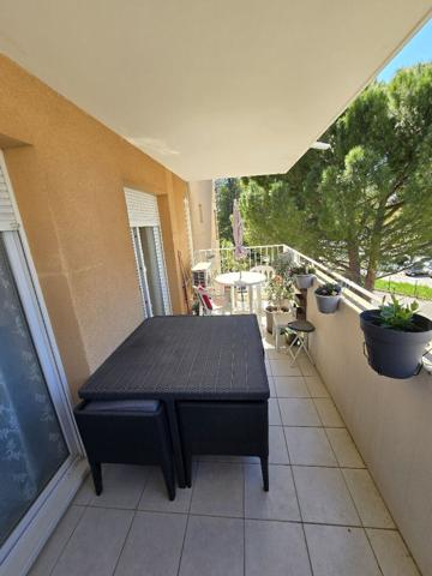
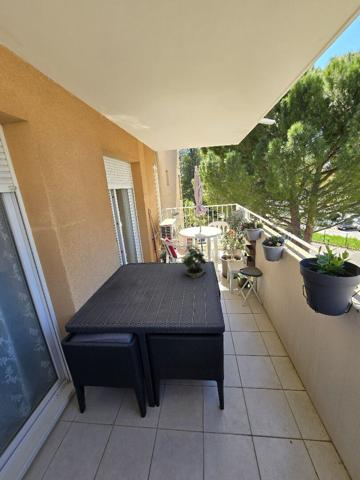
+ potted plant (192, 259)
